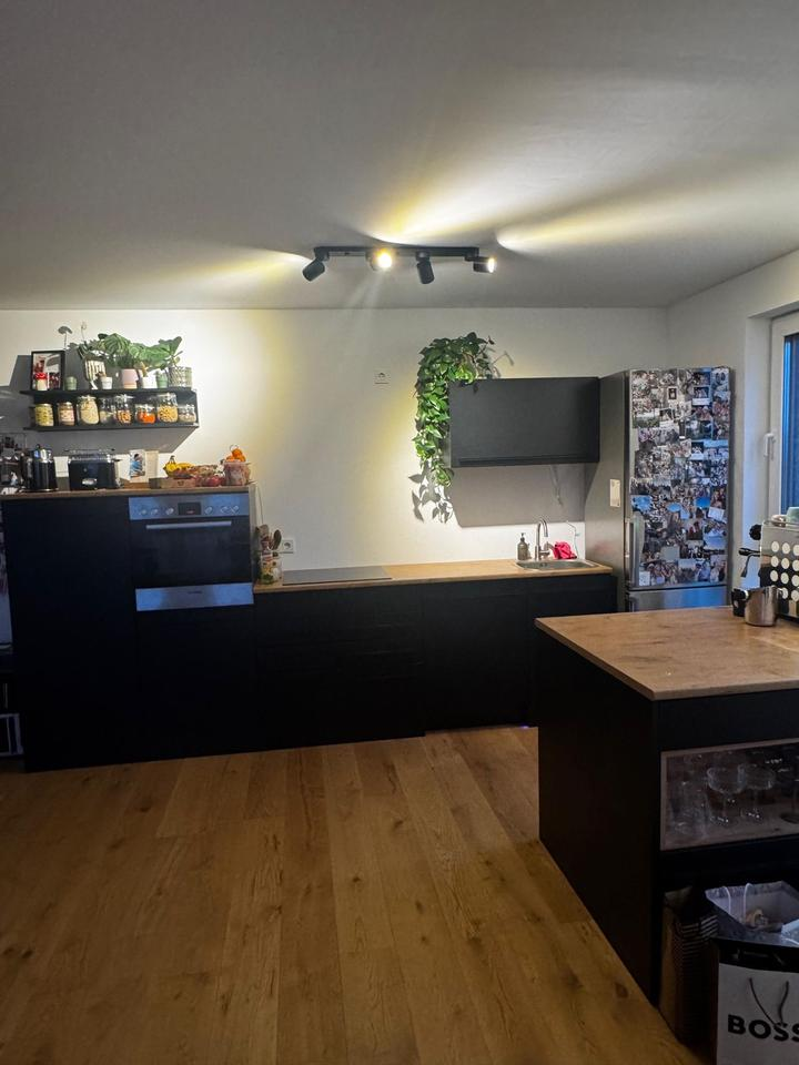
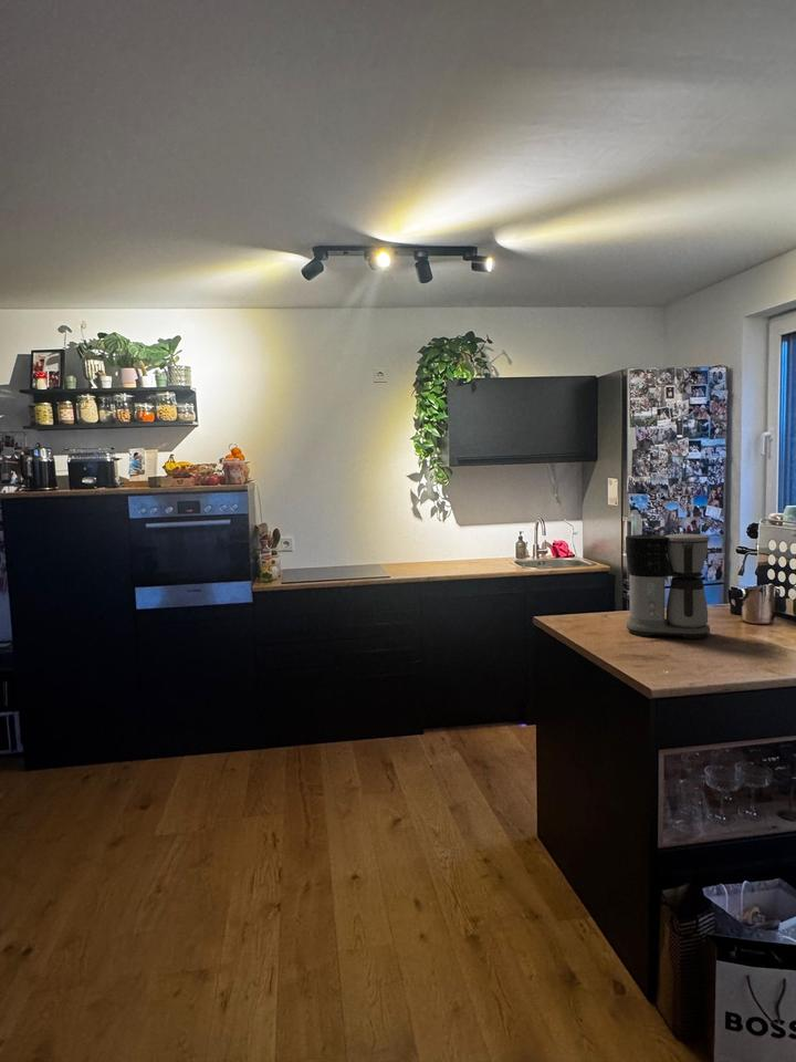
+ coffee maker (663, 584)
